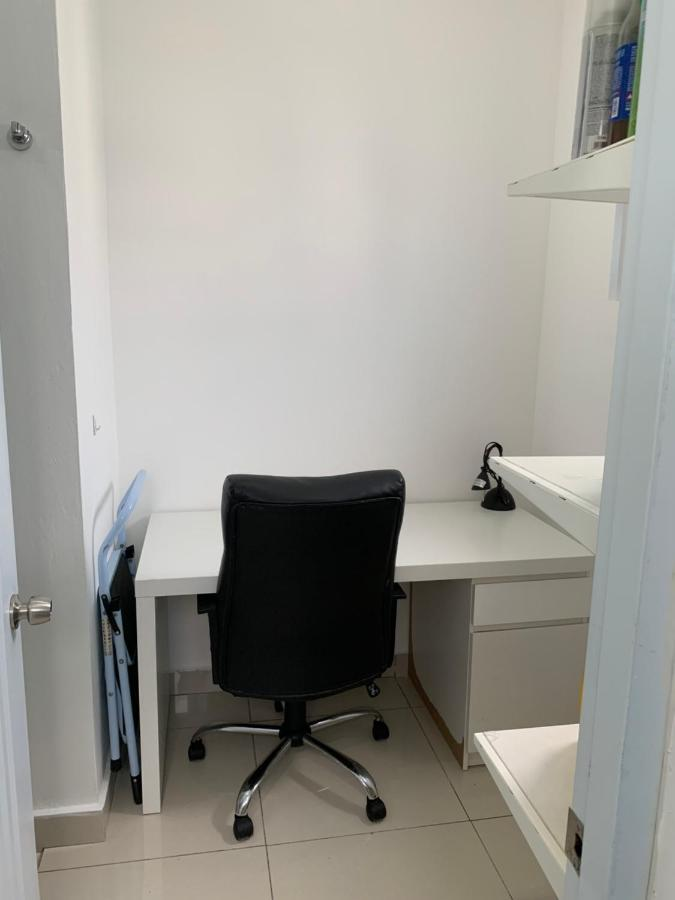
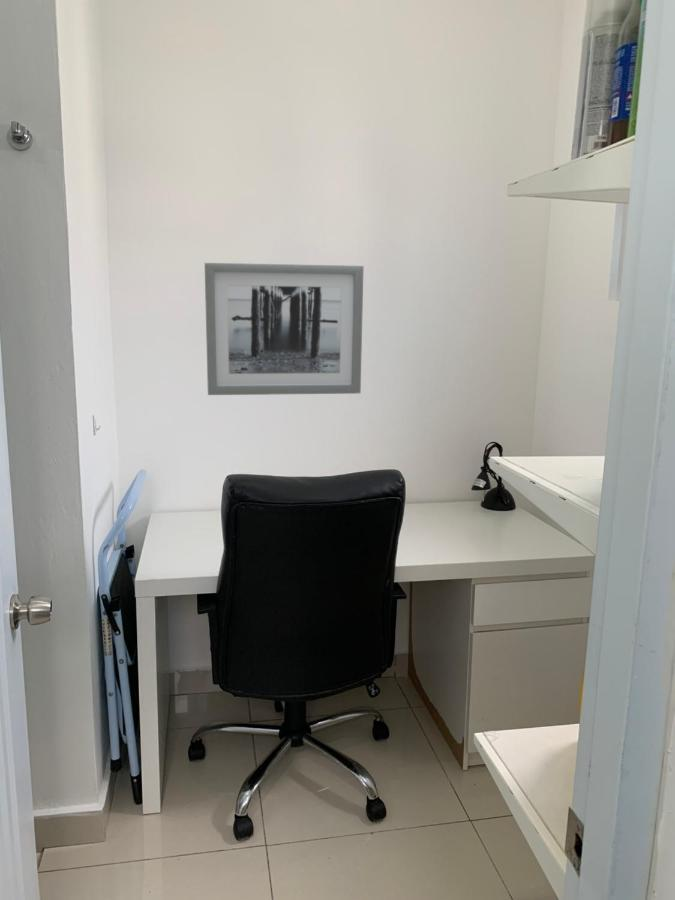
+ wall art (285, 330)
